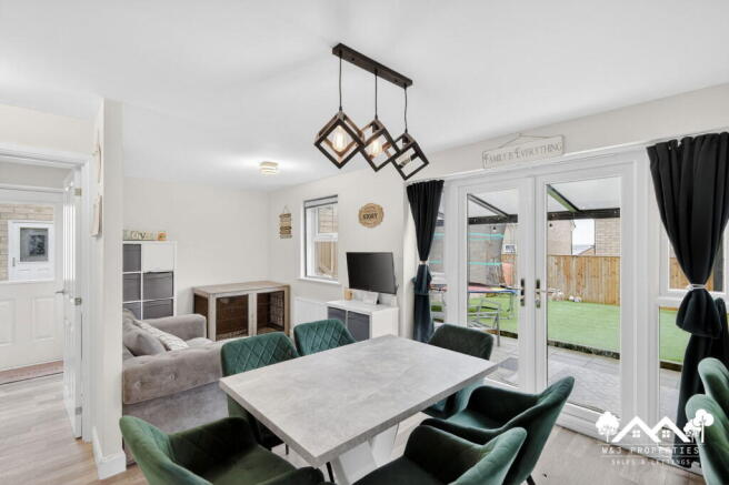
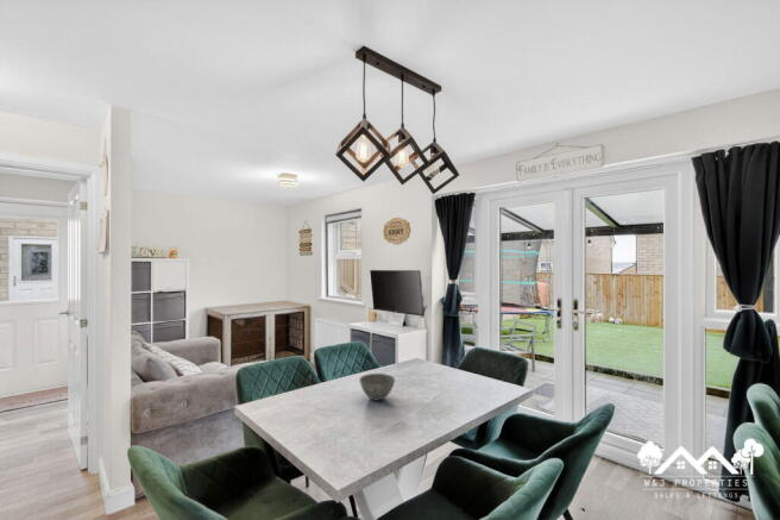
+ bowl (377, 388)
